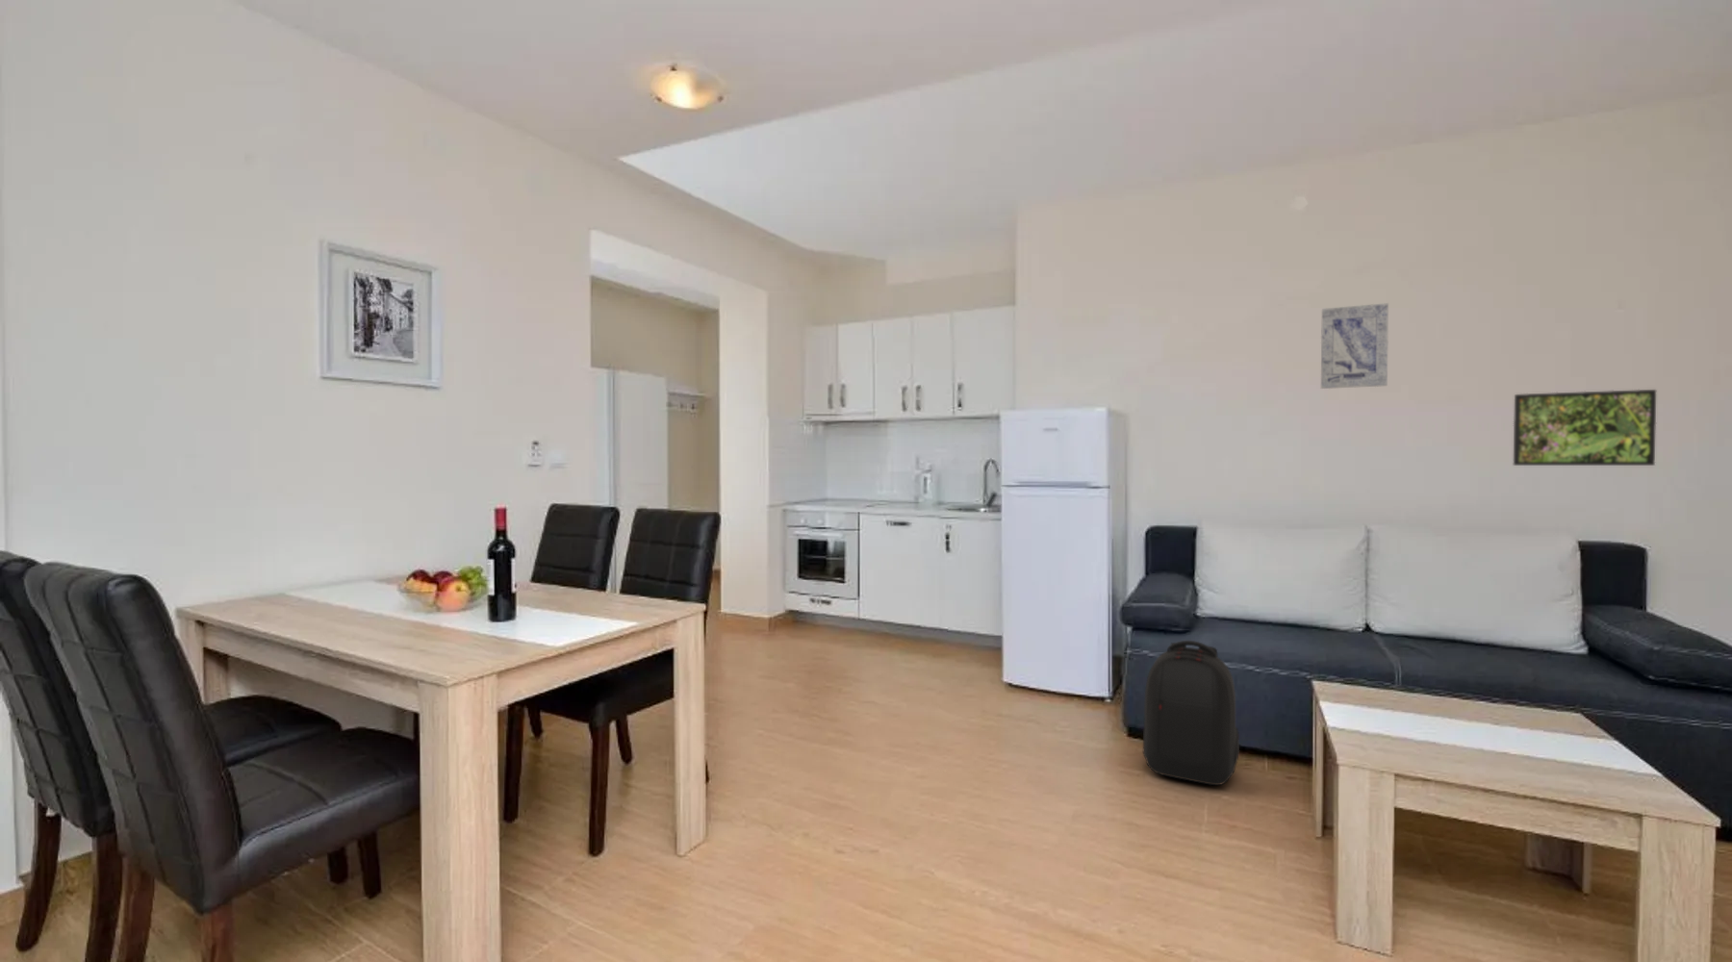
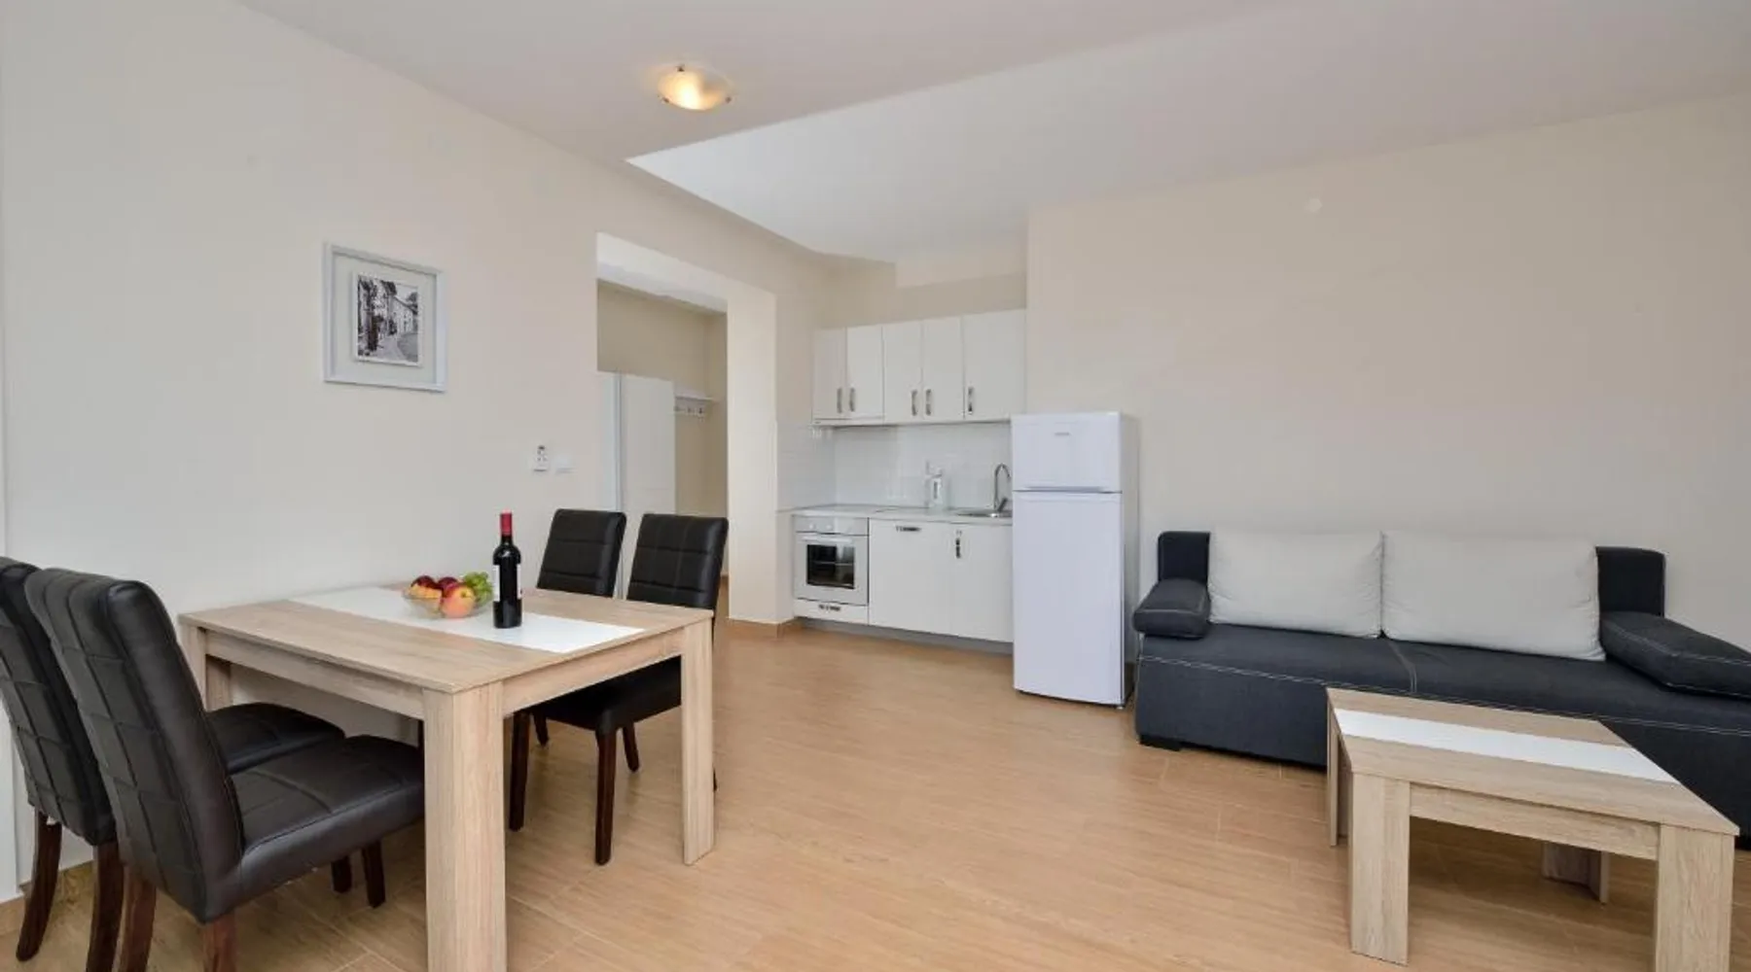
- backpack (1191, 706)
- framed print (1582, 428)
- wall art (1354, 346)
